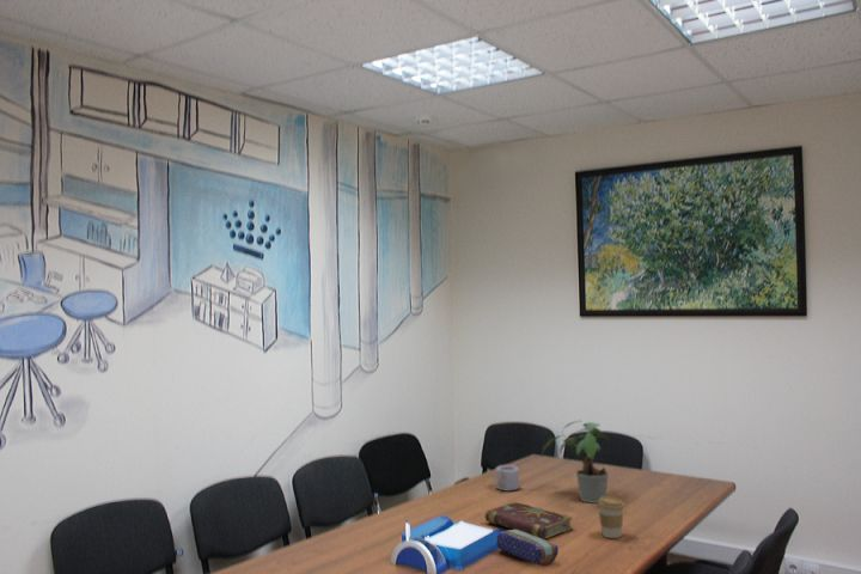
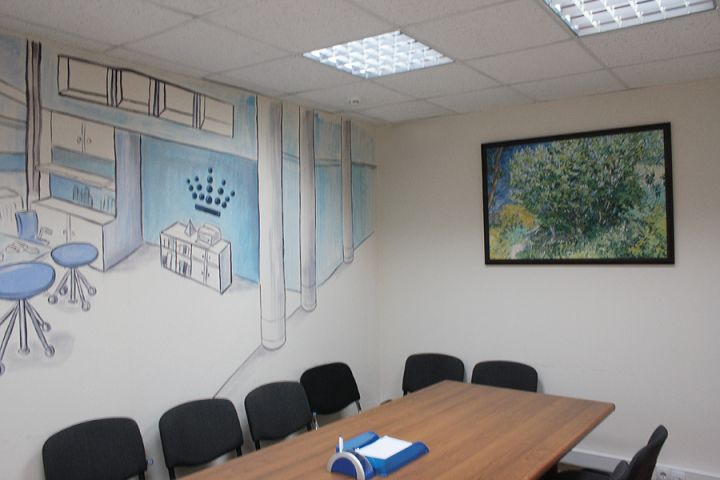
- coffee cup (611, 517)
- book (527, 519)
- potted plant (582, 459)
- mug (507, 478)
- pencil case (526, 545)
